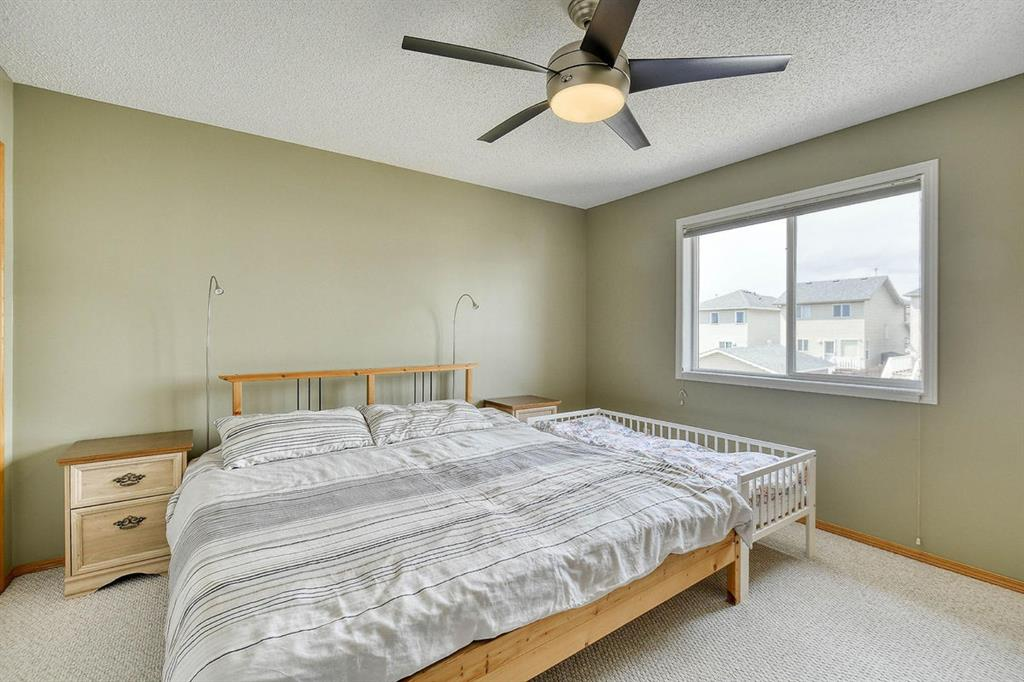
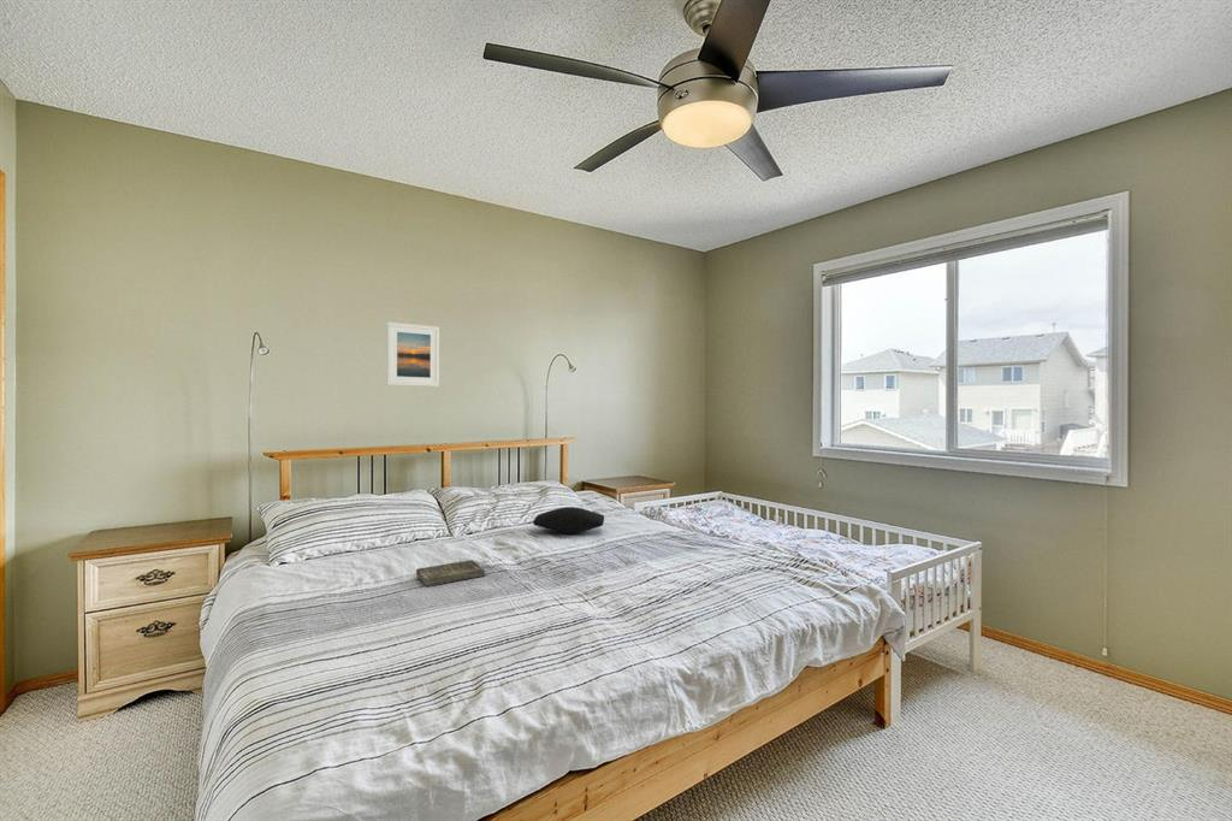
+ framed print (413, 355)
+ book (450, 572)
+ cushion (569, 519)
